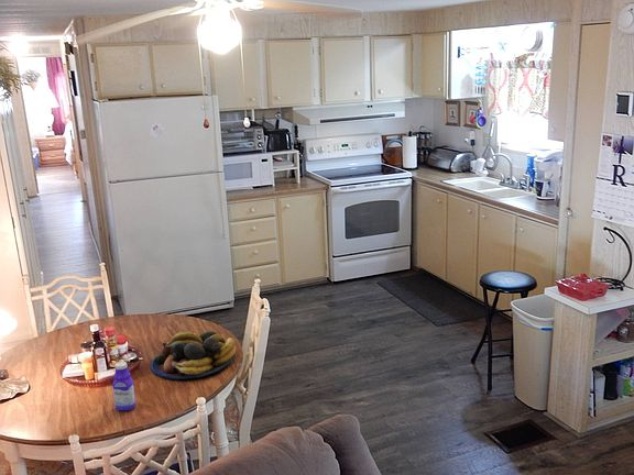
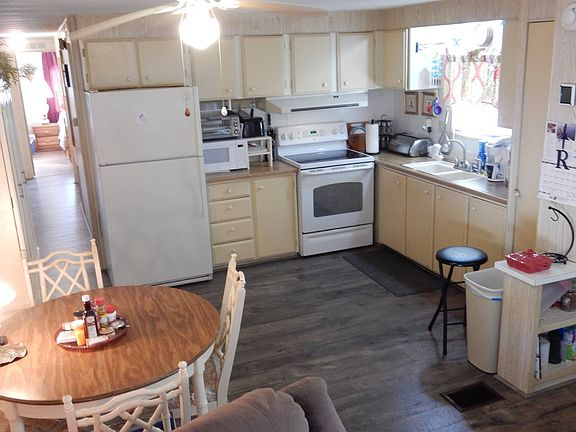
- bottle (122, 386)
- fruit bowl (192, 346)
